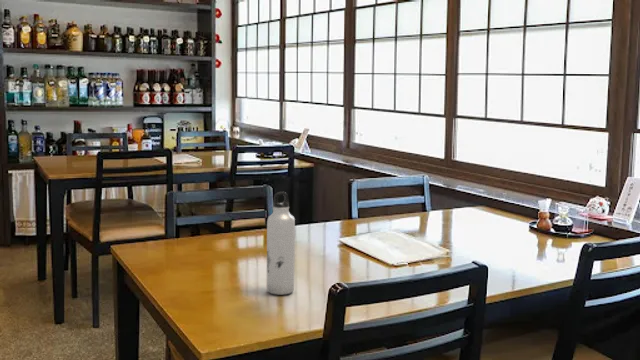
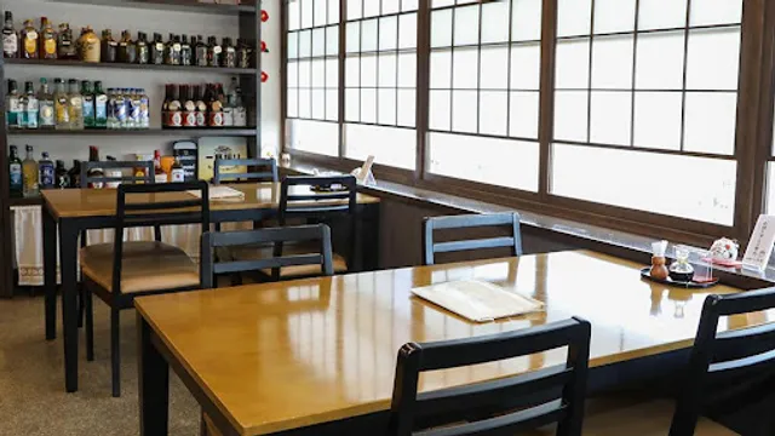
- water bottle (280, 242)
